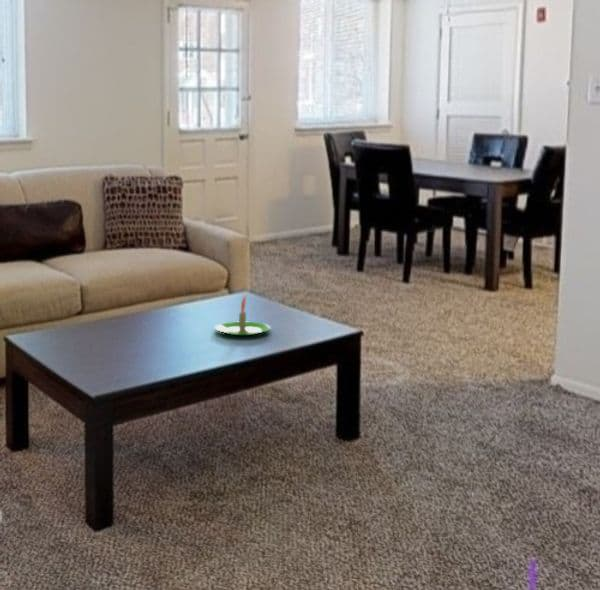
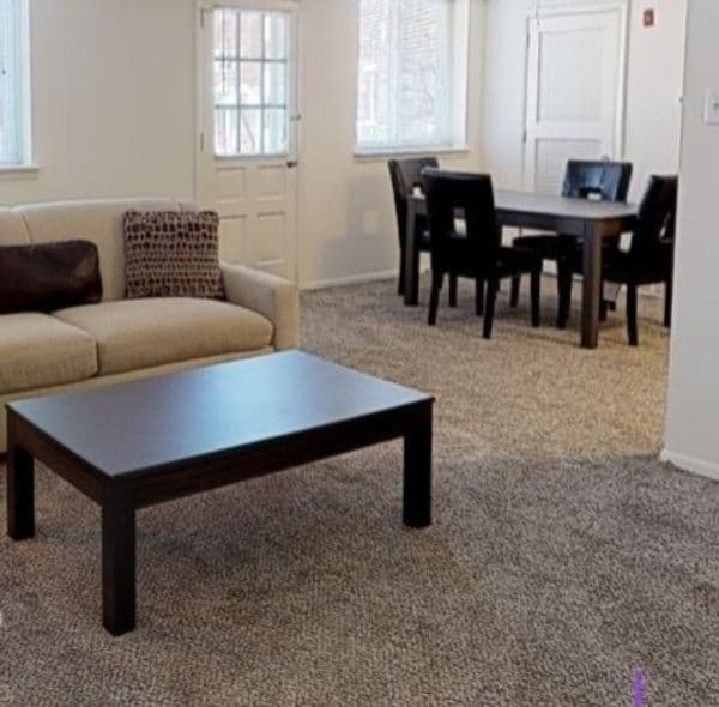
- candle (242, 313)
